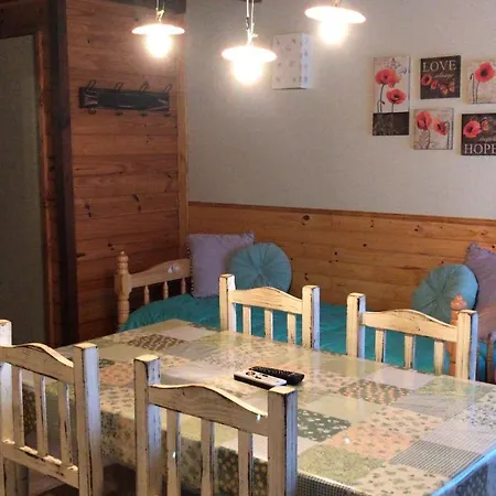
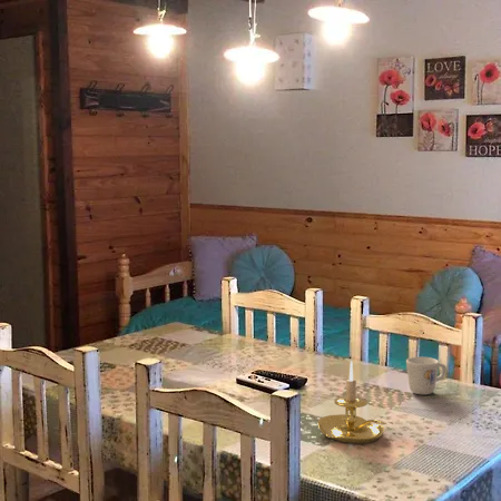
+ candle holder (354, 399)
+ mug (426, 375)
